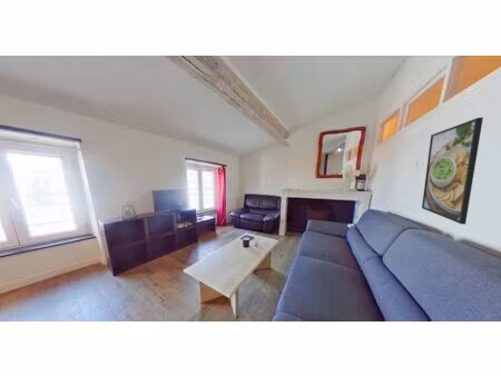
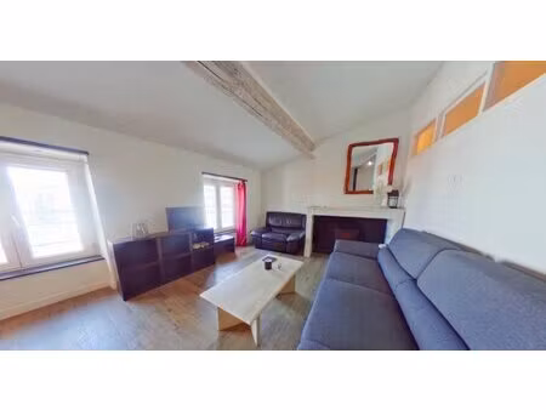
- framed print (445, 172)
